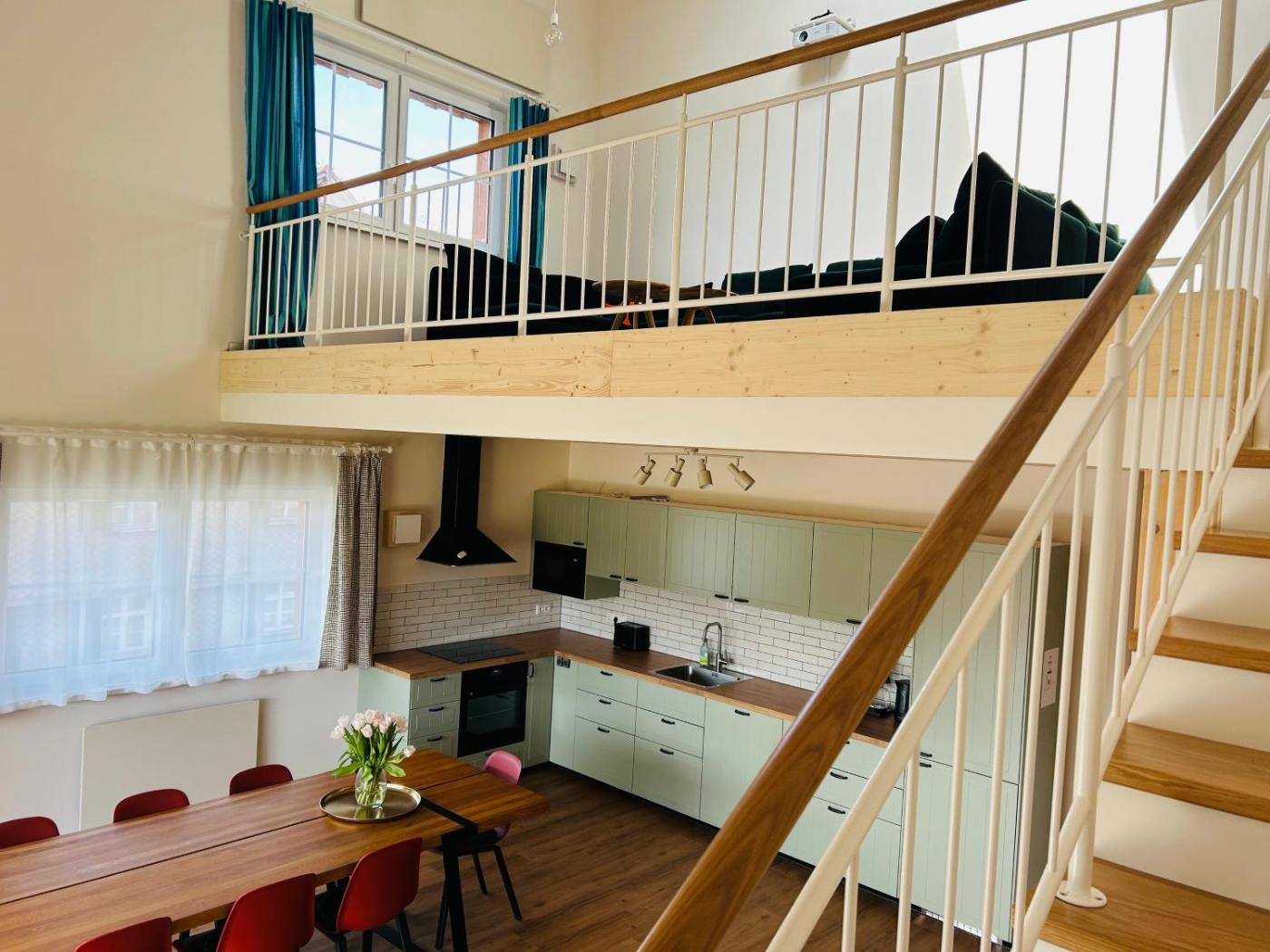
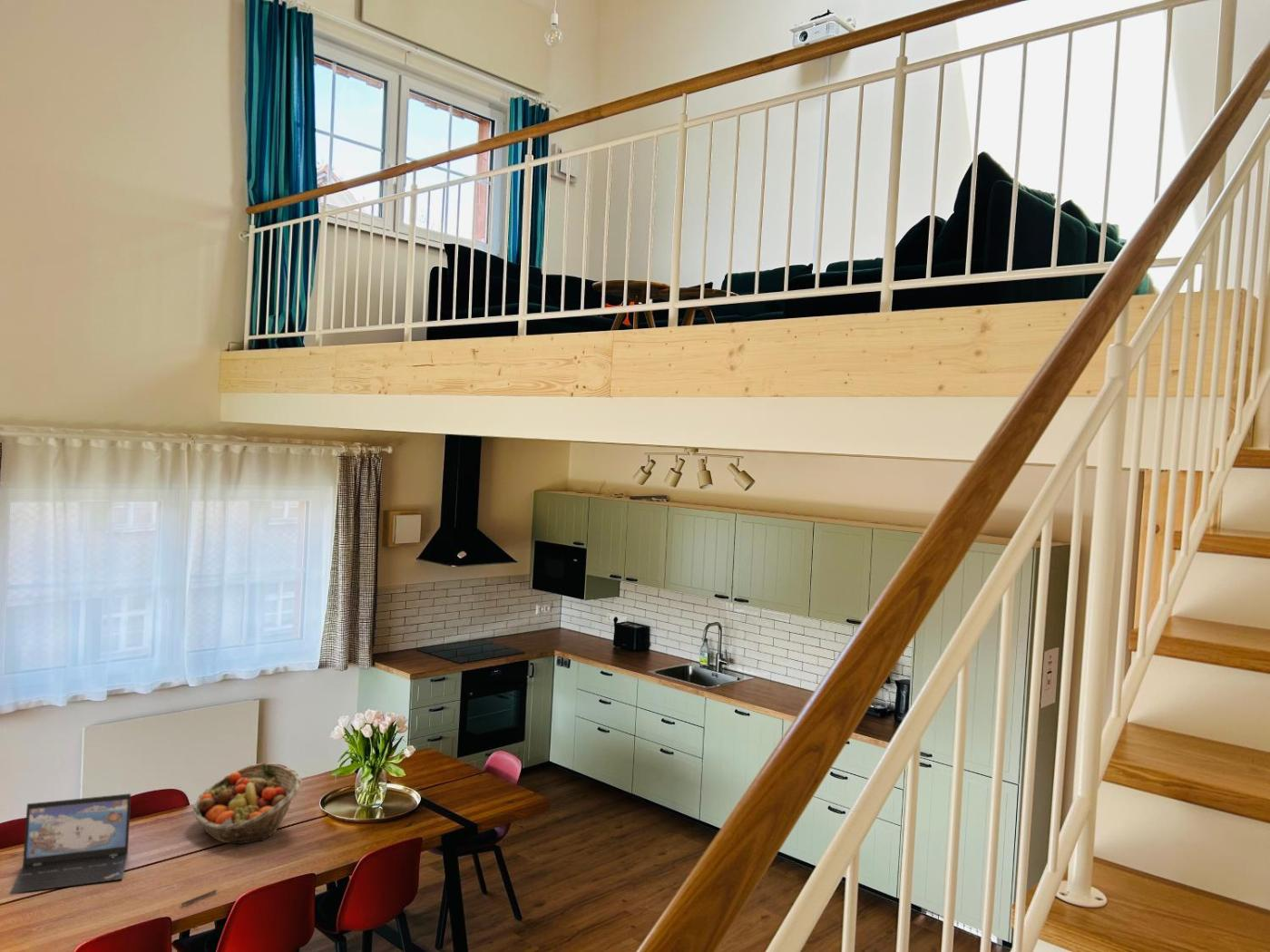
+ laptop (73, 841)
+ fruit basket (248, 802)
+ pen (200, 897)
